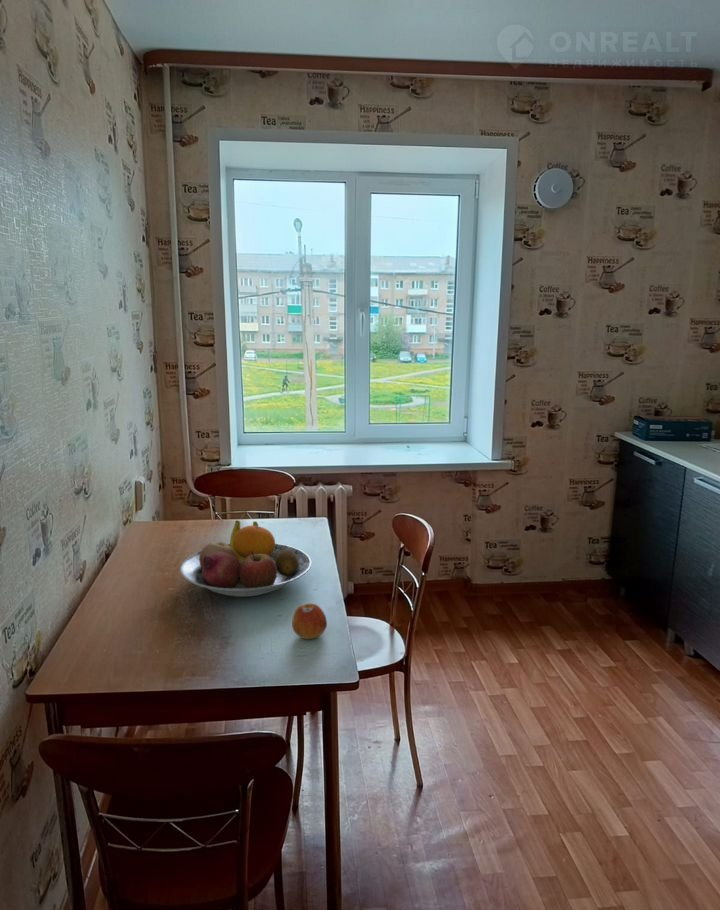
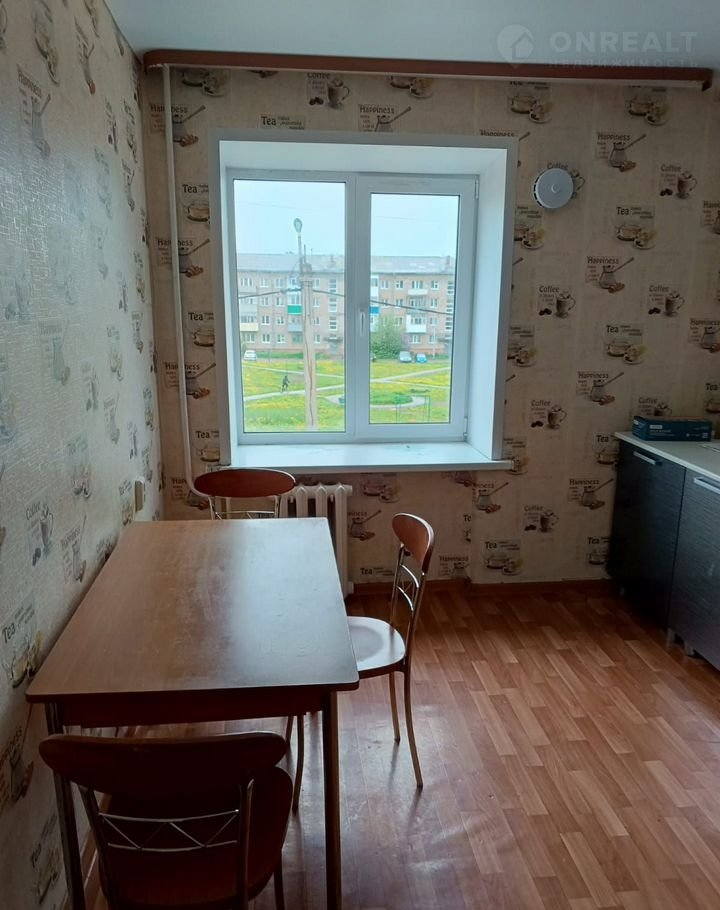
- fruit bowl (246, 558)
- apple (309, 620)
